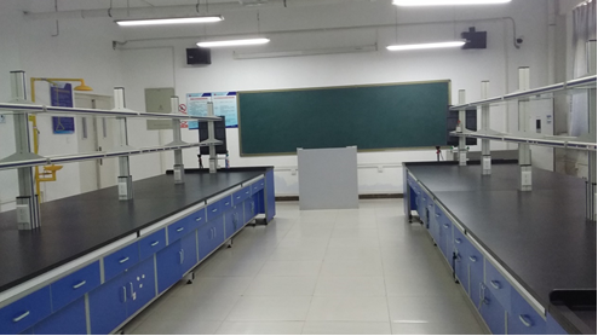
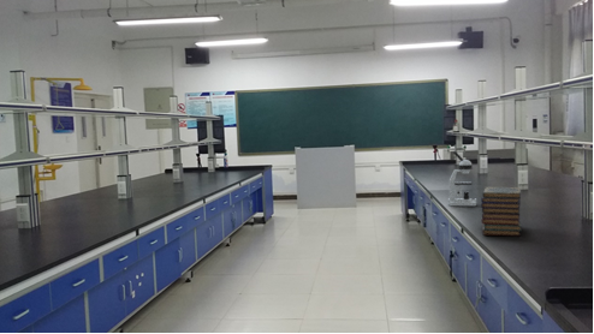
+ book stack (501, 210)
+ microscope (462, 181)
